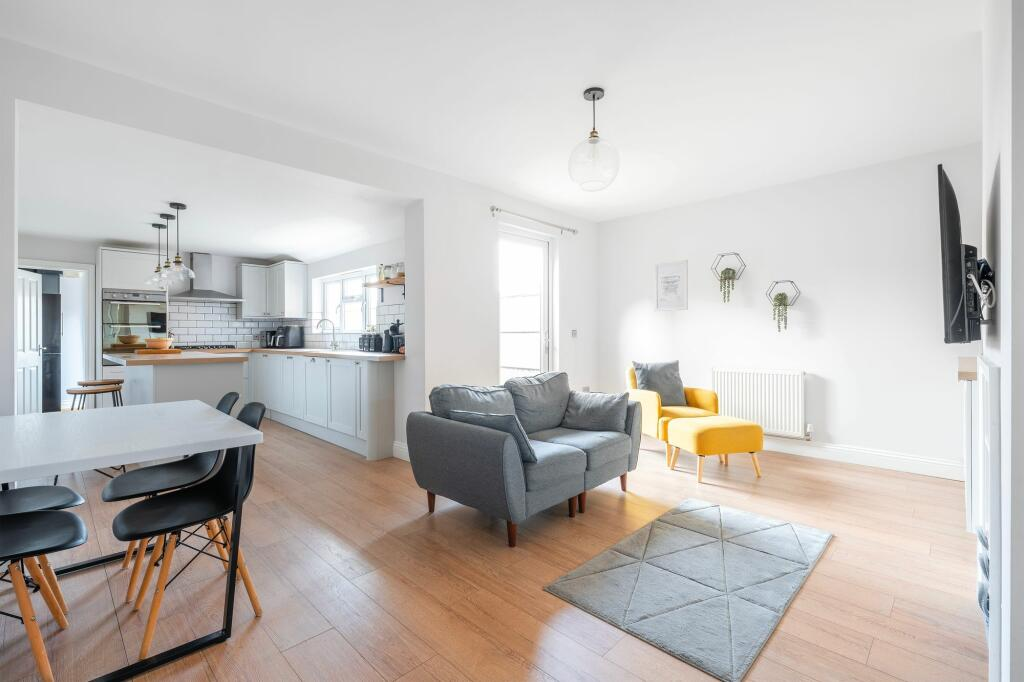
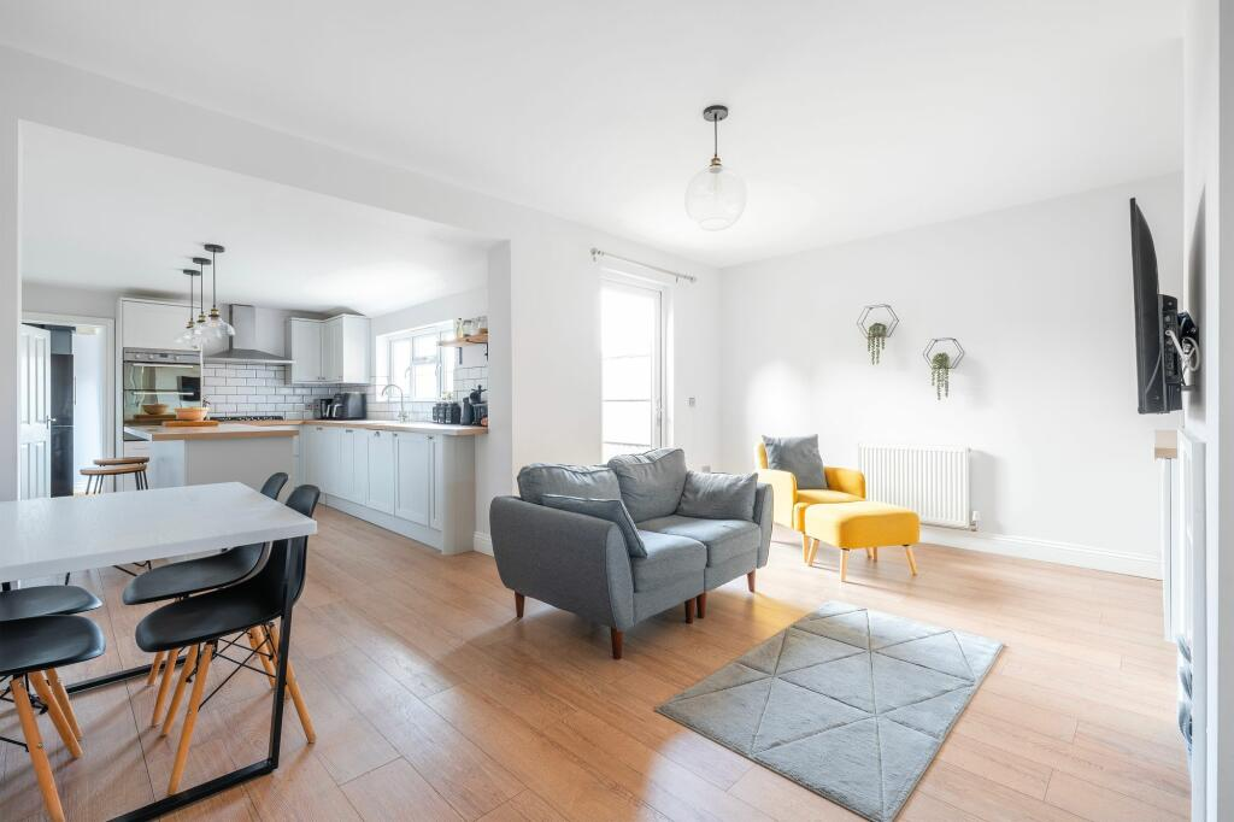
- wall art (670, 286)
